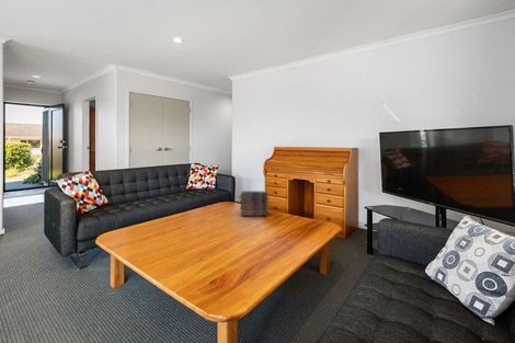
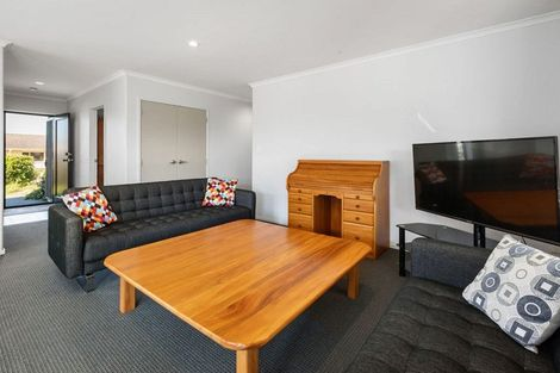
- book stack (254, 203)
